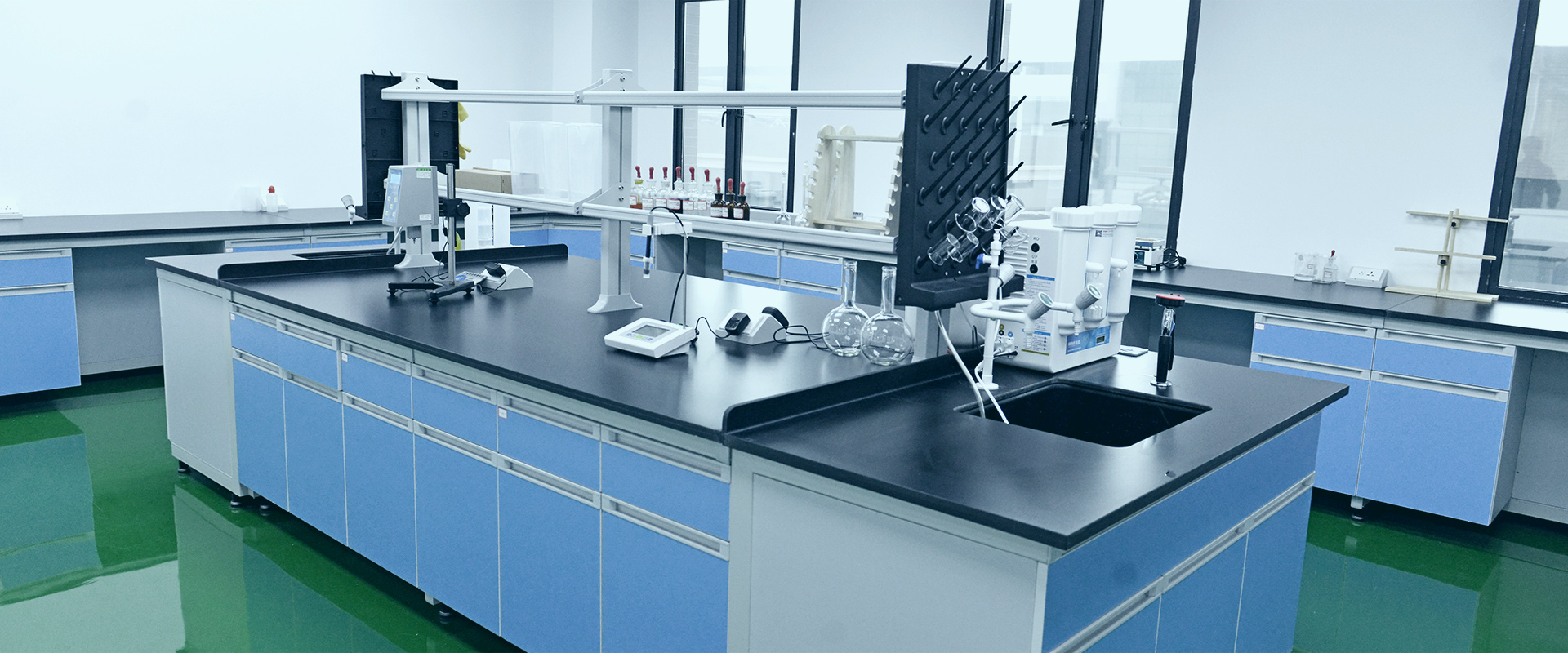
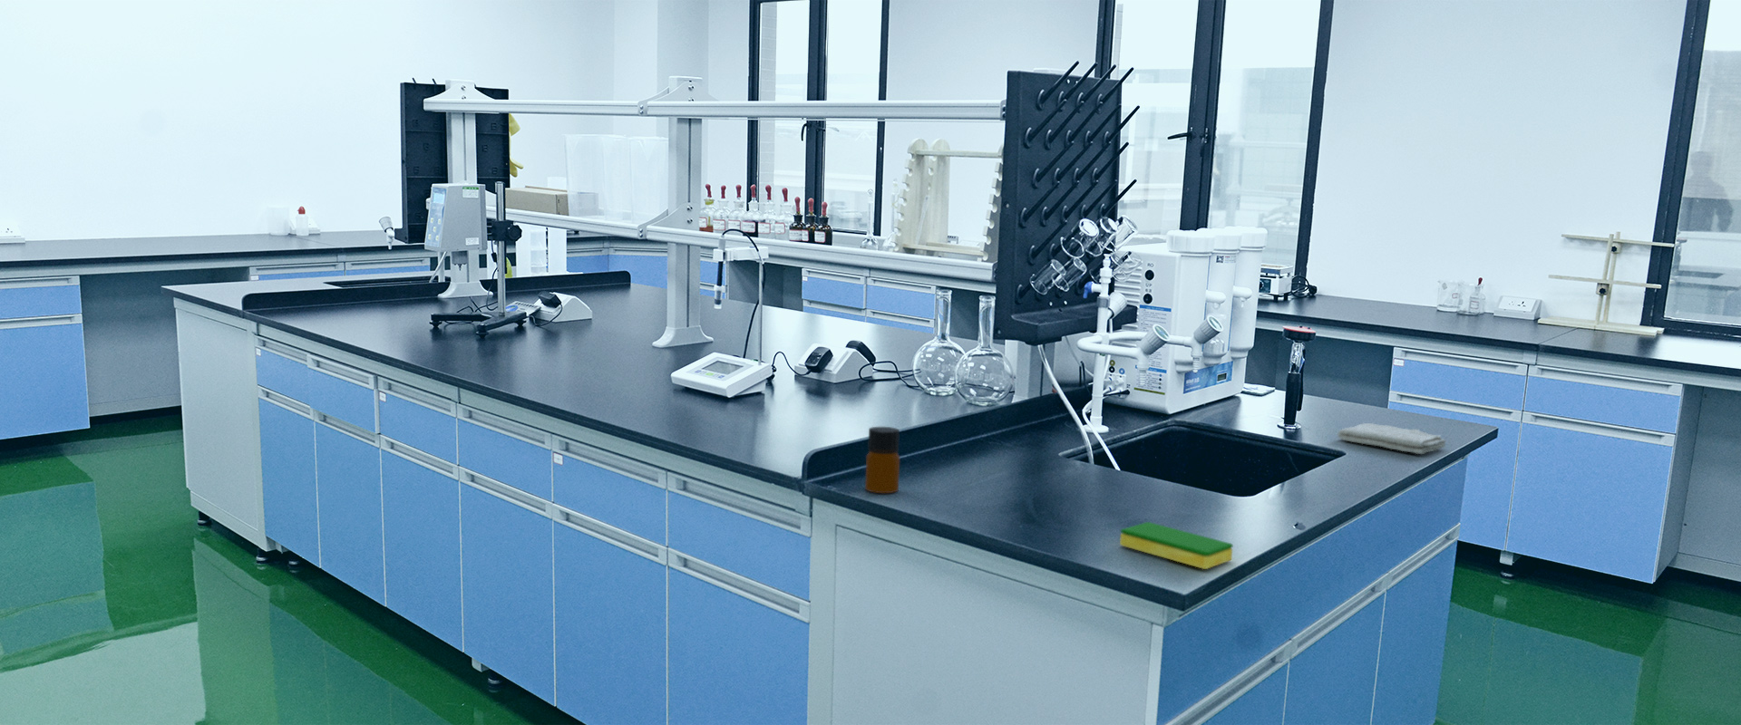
+ washcloth (1391, 436)
+ bottle (883, 459)
+ dish sponge (1175, 544)
